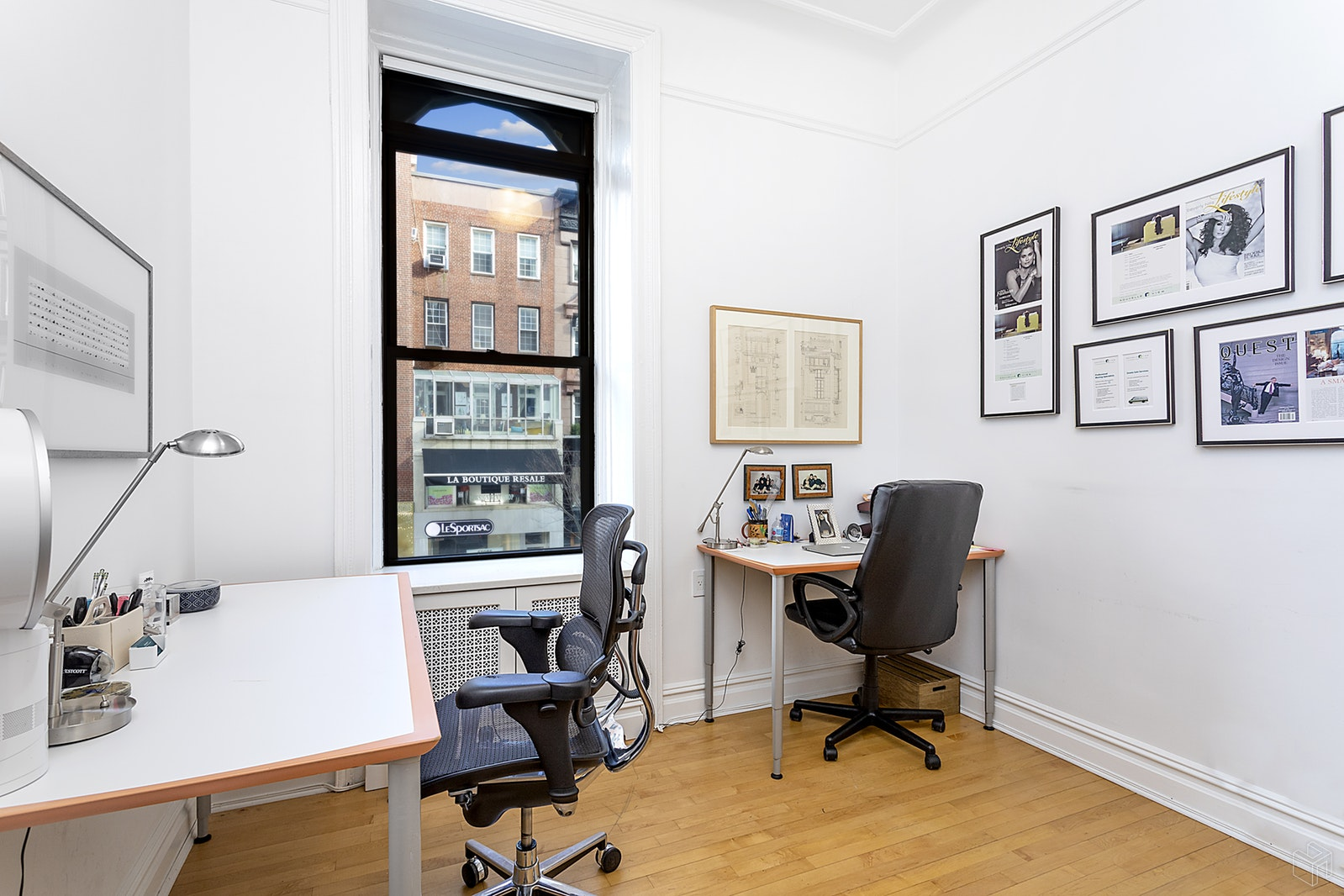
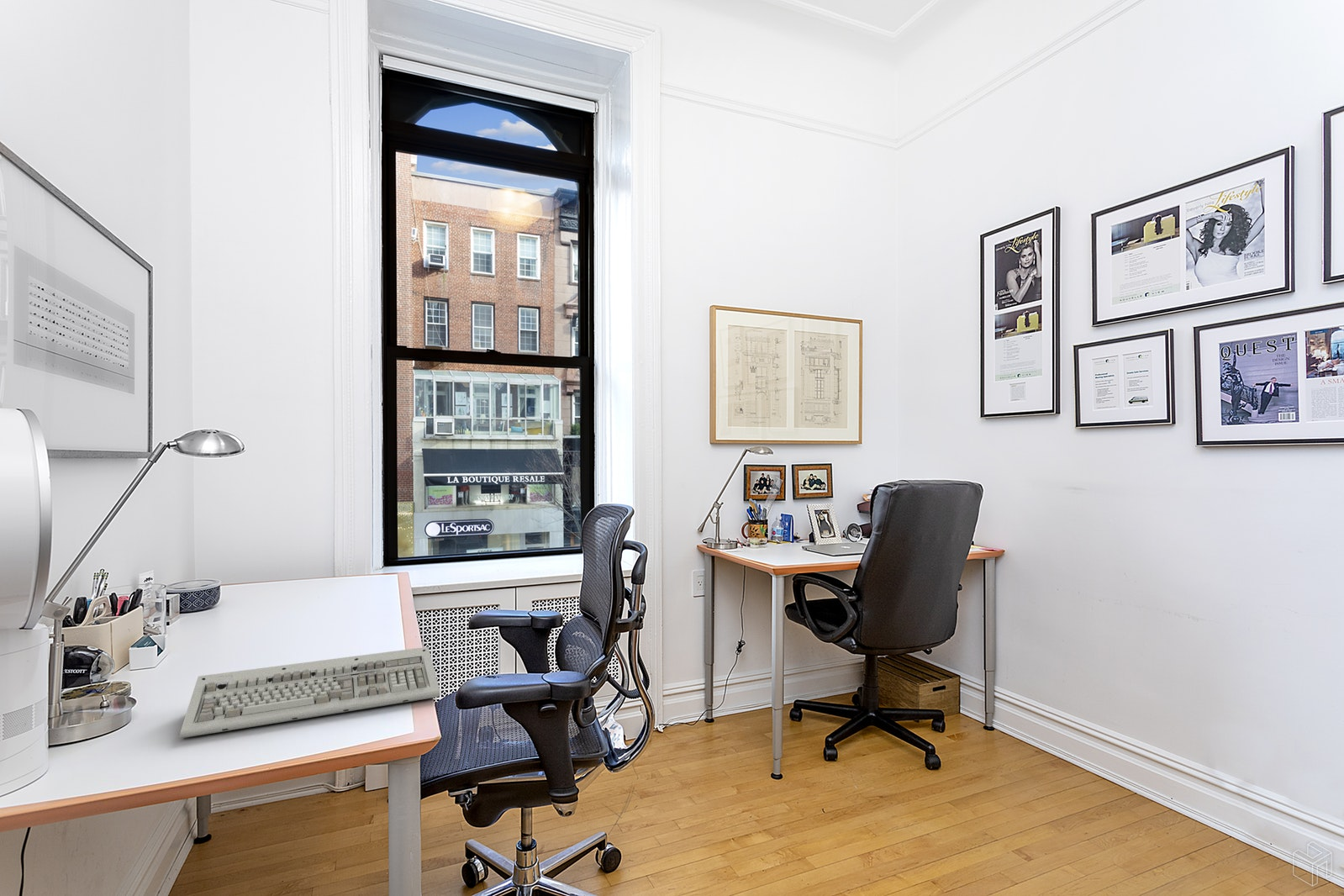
+ keyboard (320, 687)
